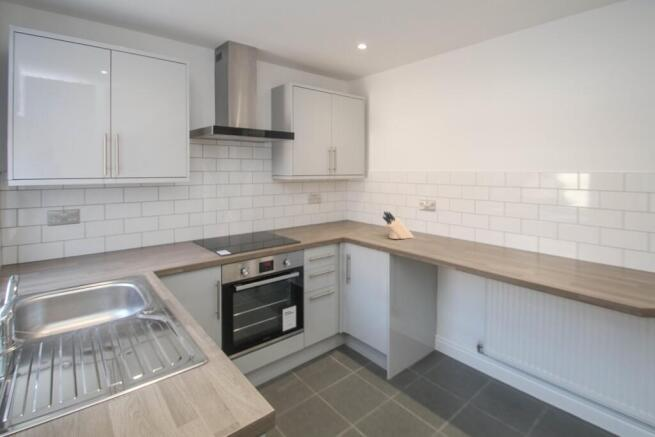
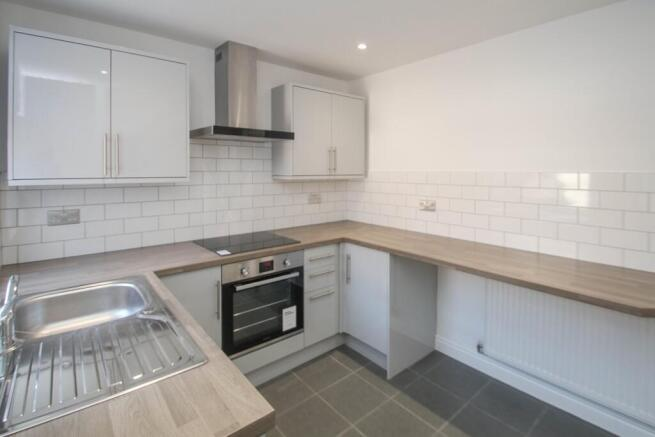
- knife block (397, 224)
